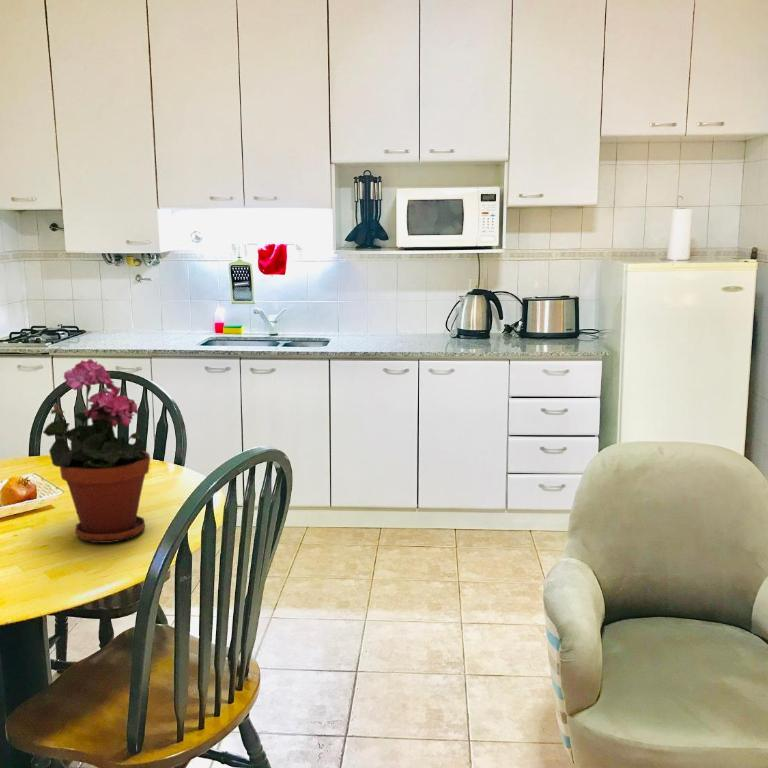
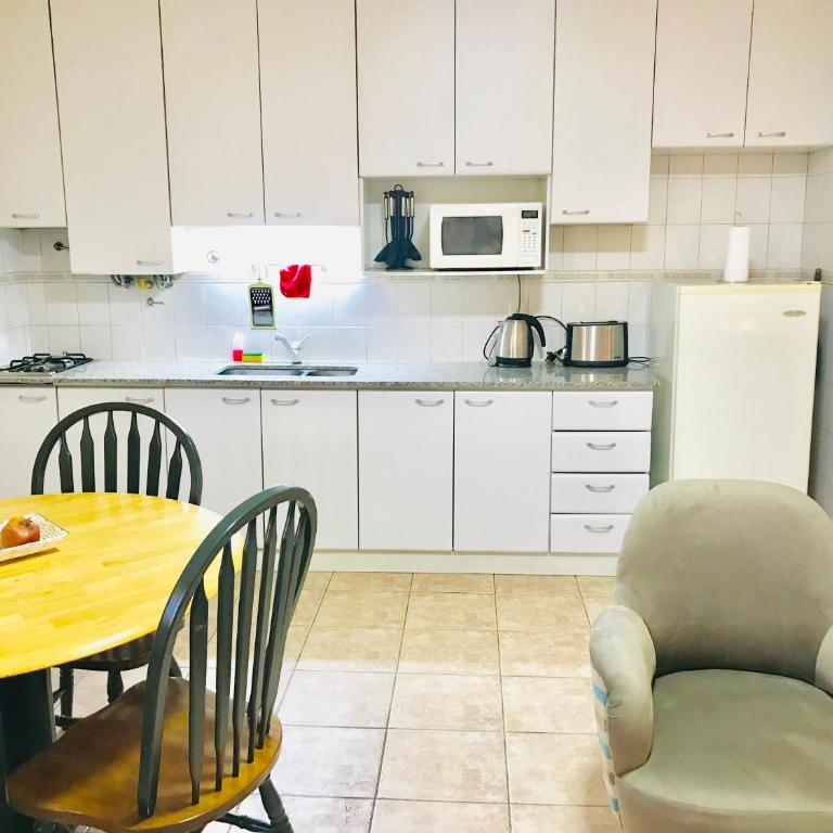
- potted plant (101, 448)
